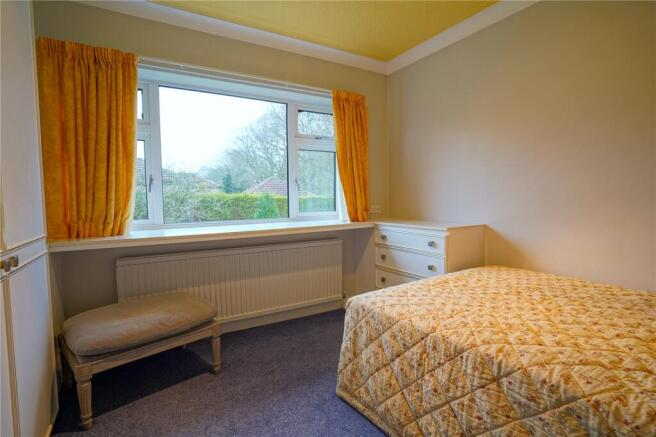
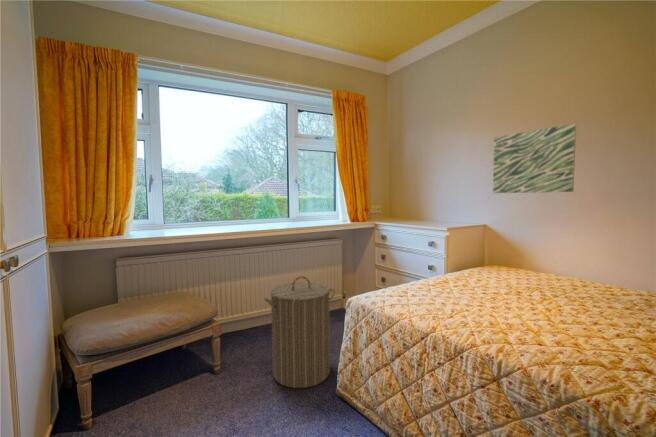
+ laundry hamper (300, 324)
+ wall art (530, 162)
